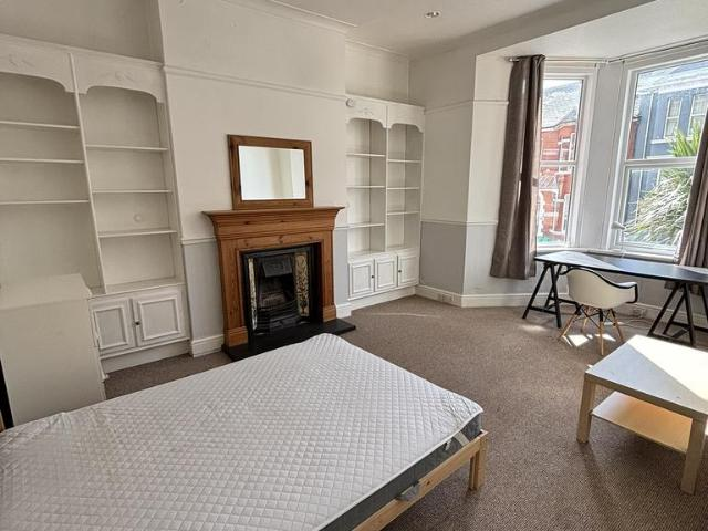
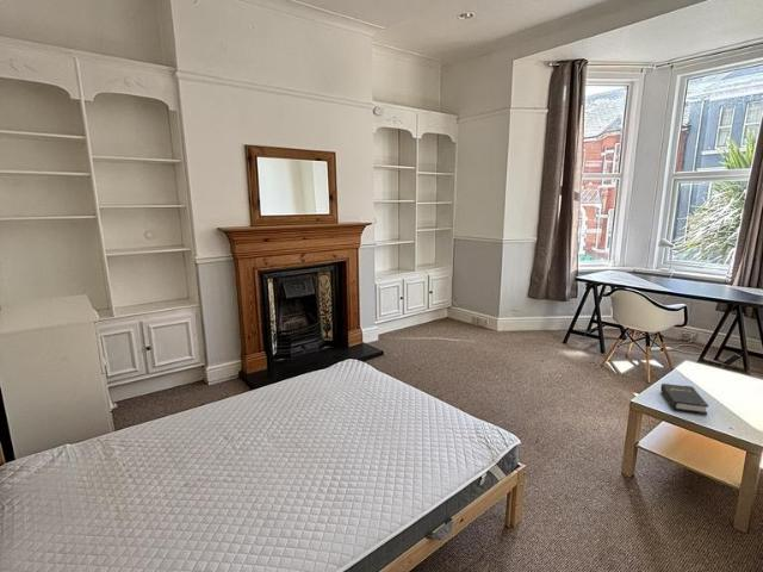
+ hardback book (682, 397)
